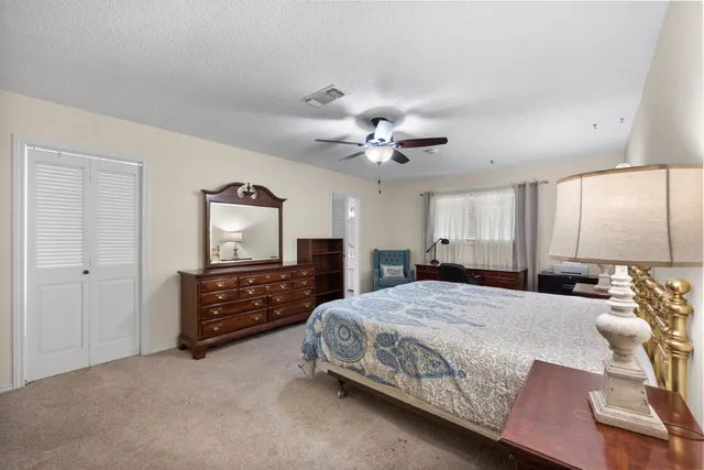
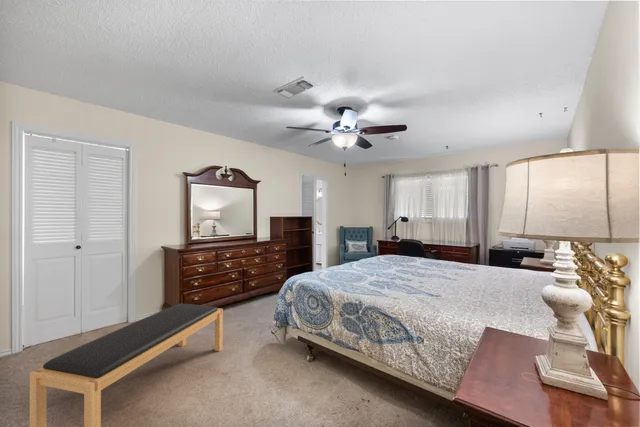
+ bench (150, 354)
